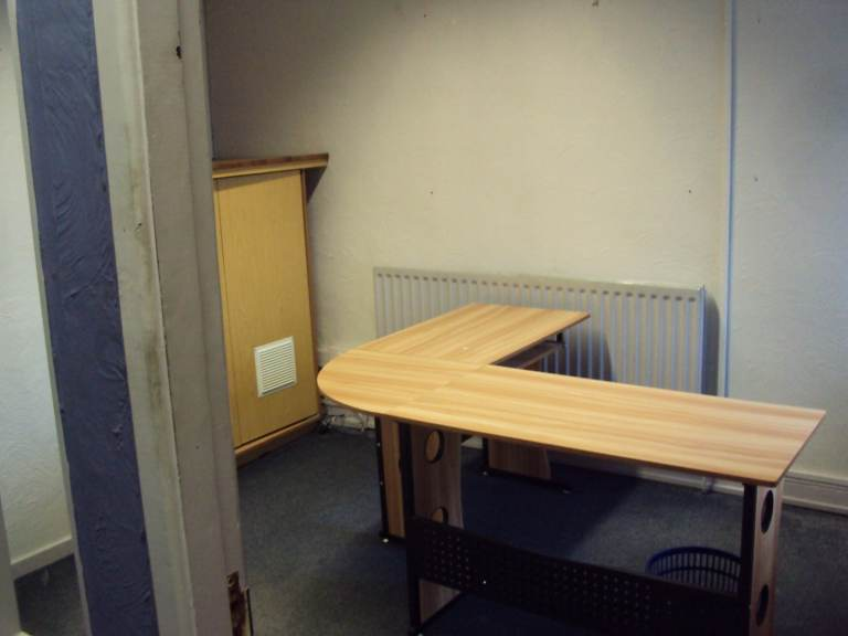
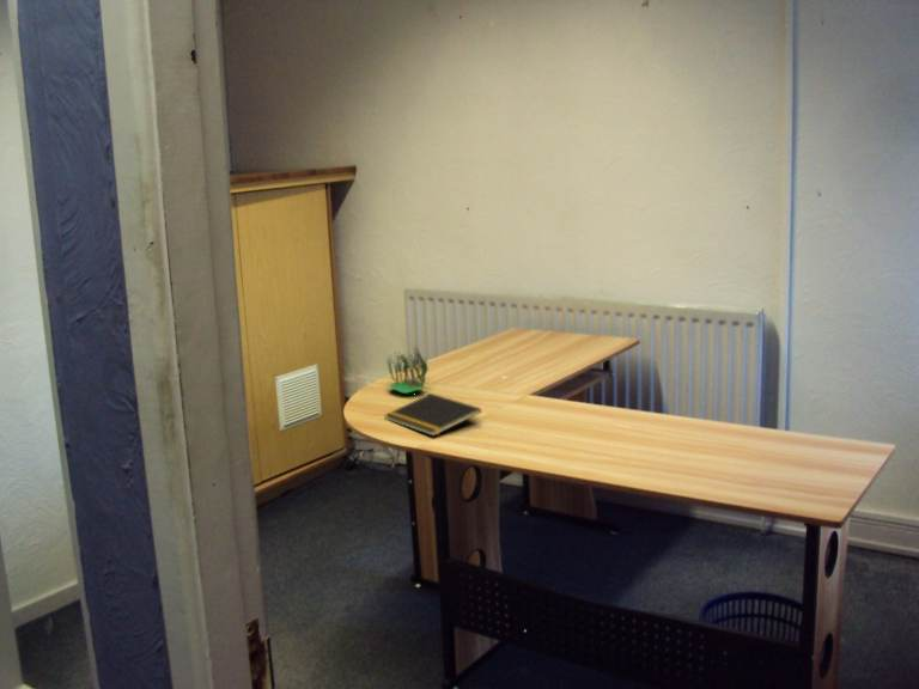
+ succulent plant (413, 362)
+ notepad (432, 413)
